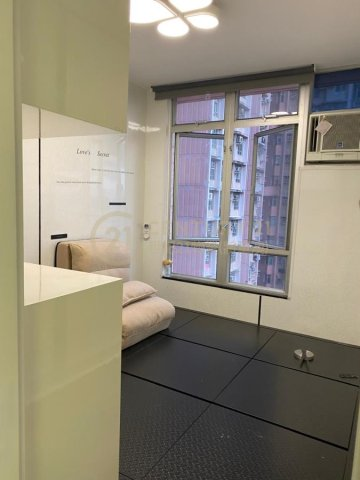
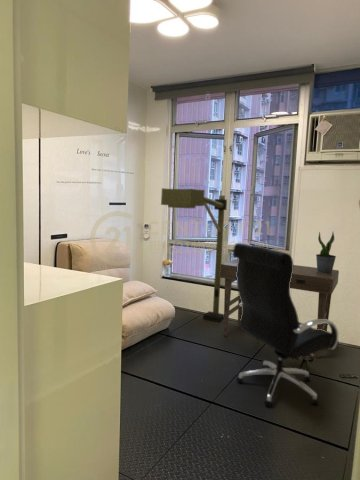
+ office chair (282, 317)
+ potted plant (326, 251)
+ desk (290, 287)
+ floor lamp (215, 263)
